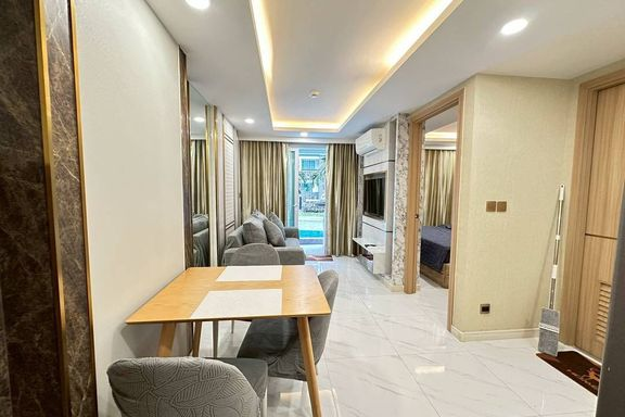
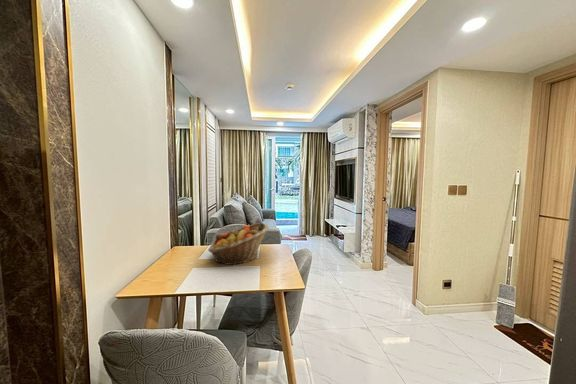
+ fruit basket (239, 241)
